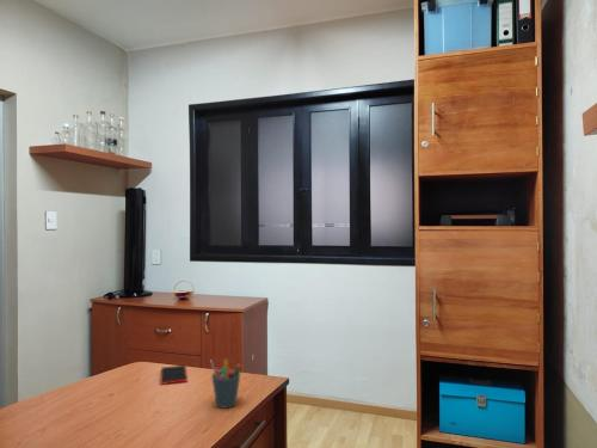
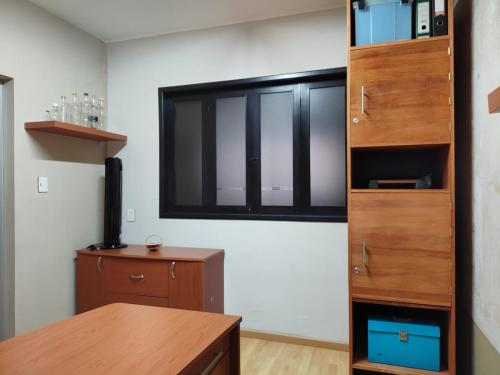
- pen holder (226, 380)
- smartphone (173, 374)
